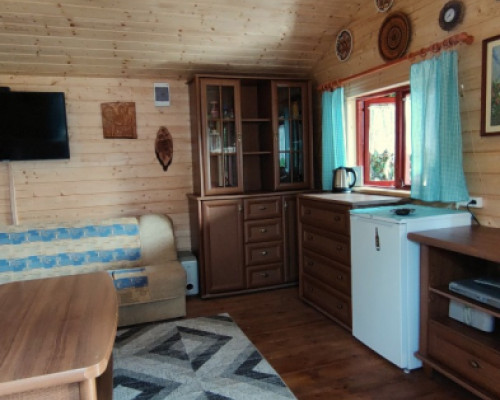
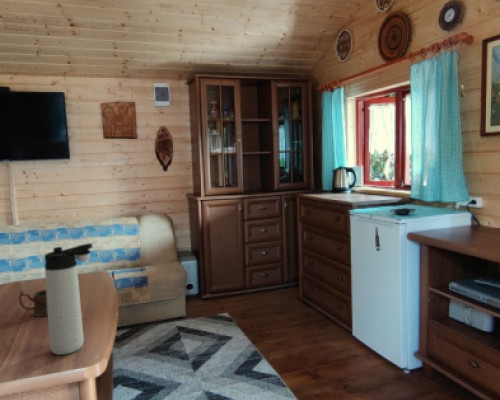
+ mug (39, 301)
+ thermos bottle (71, 297)
